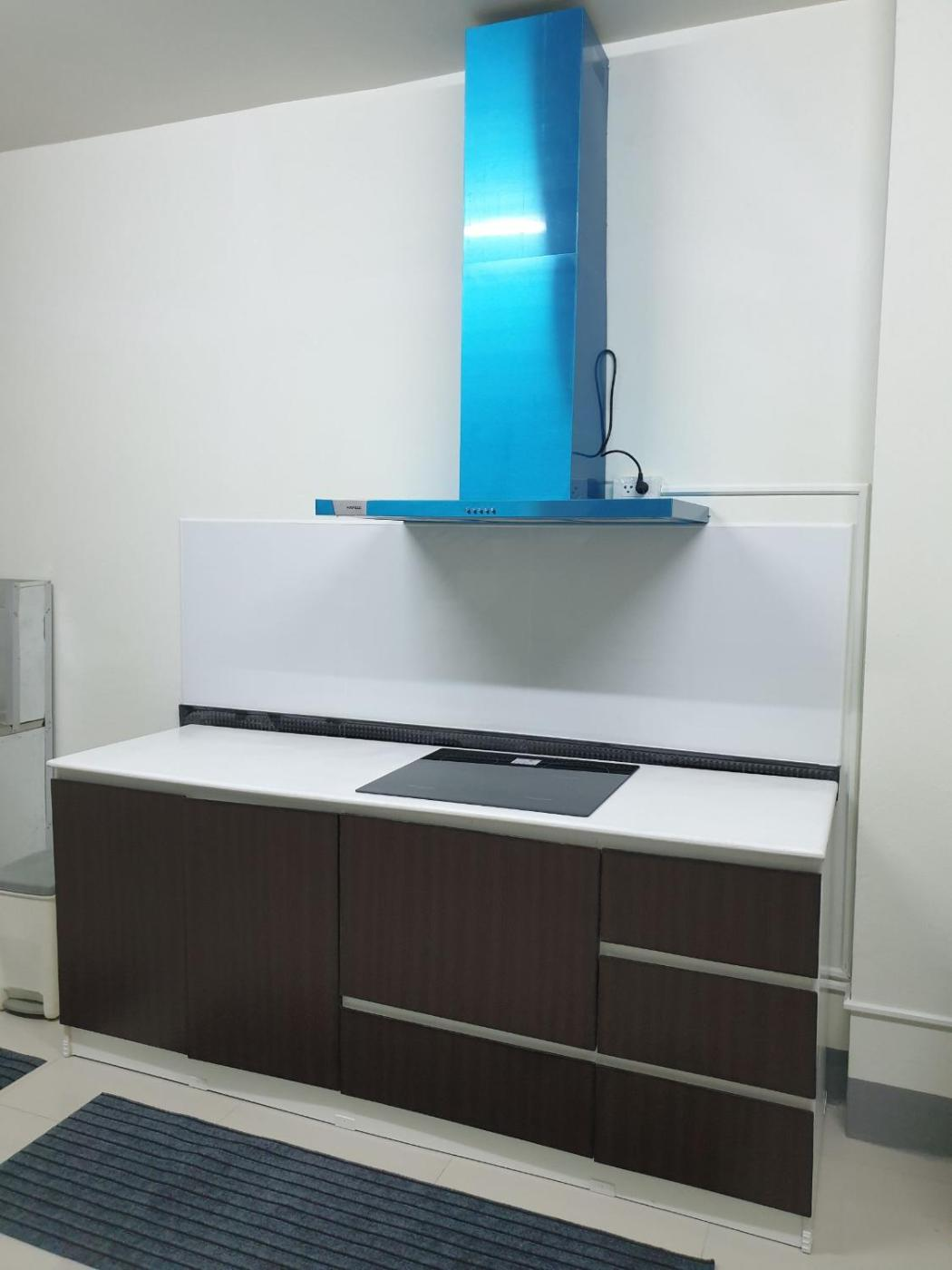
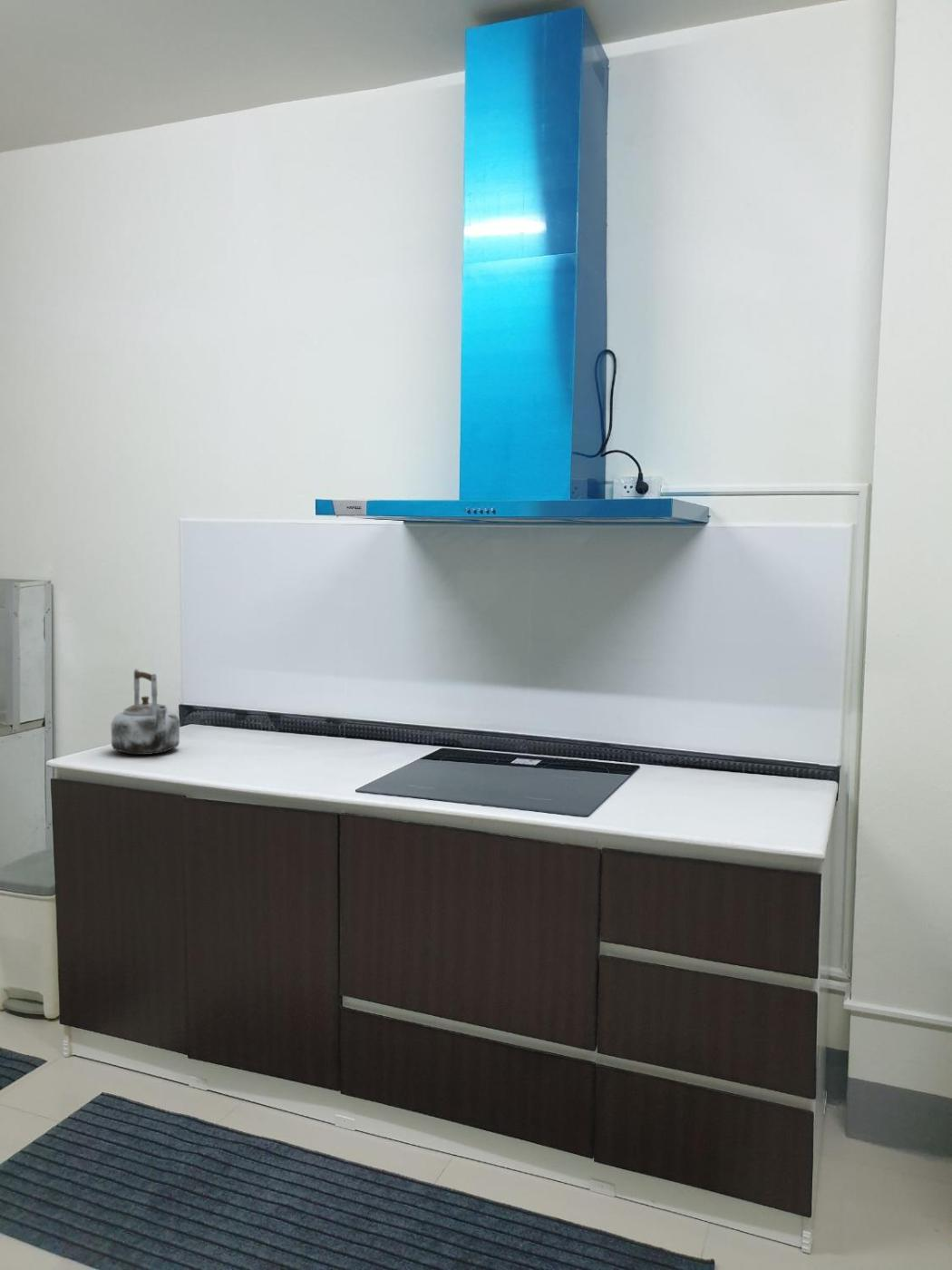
+ kettle (149, 712)
